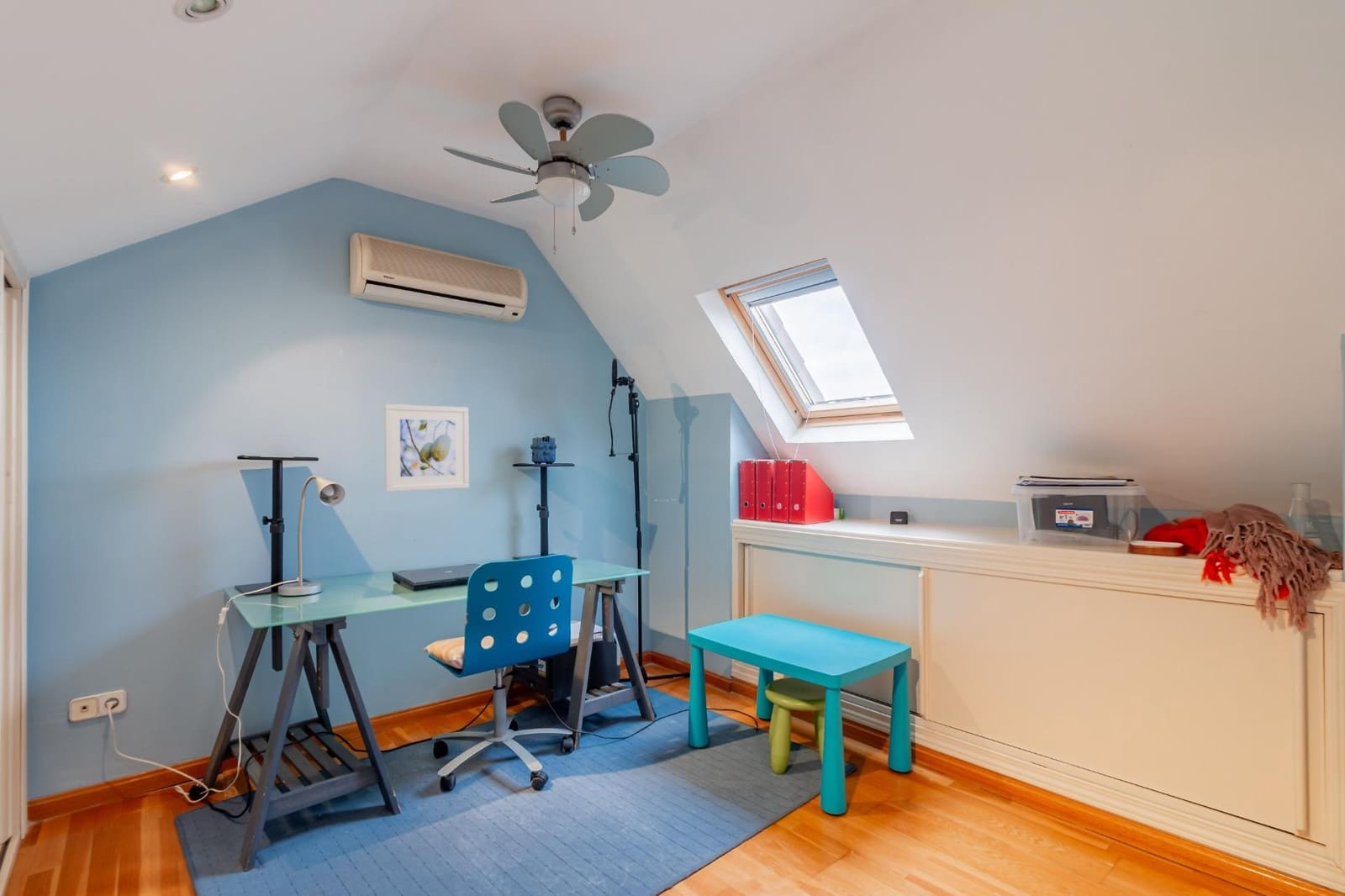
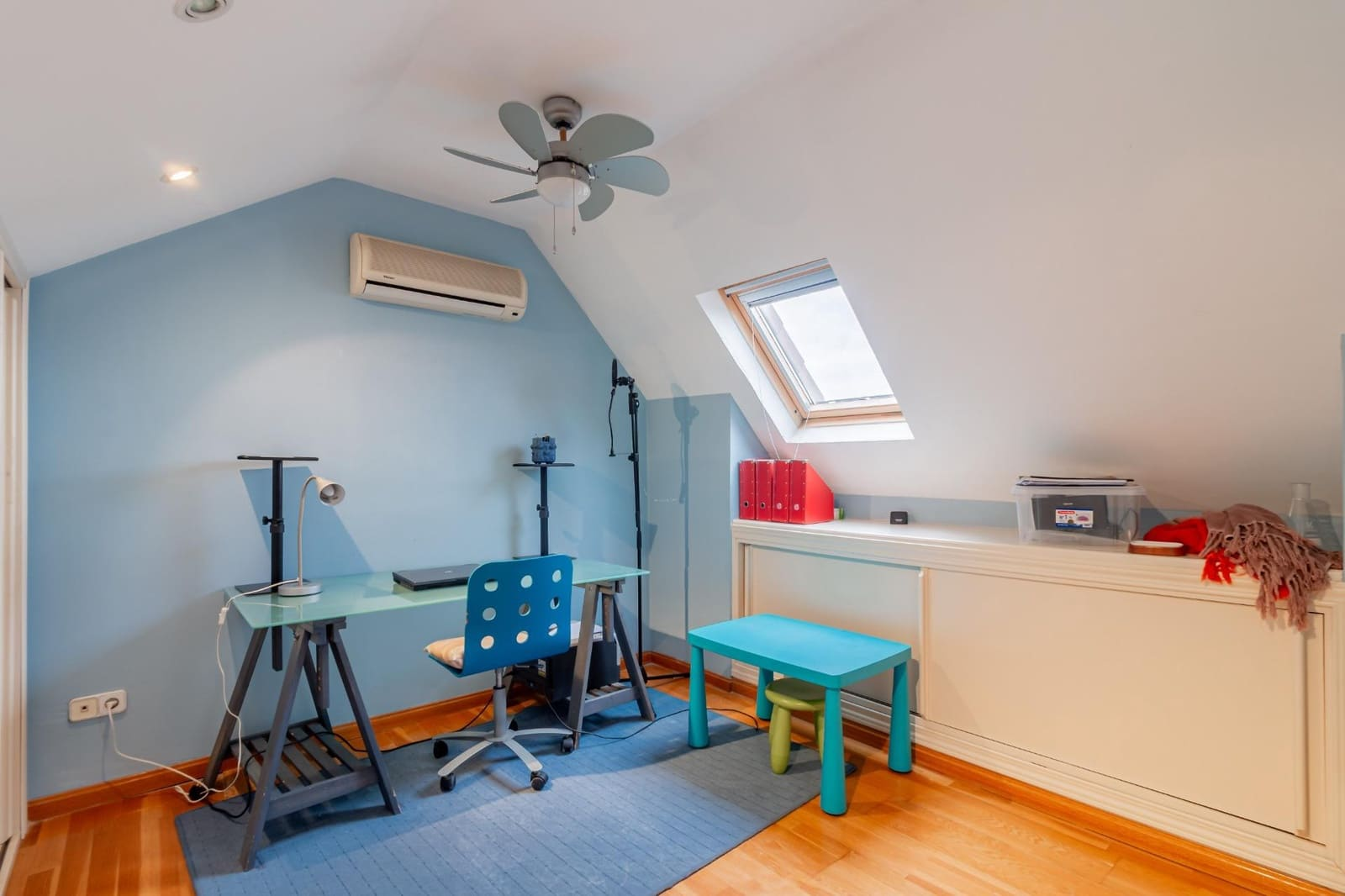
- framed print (428, 447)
